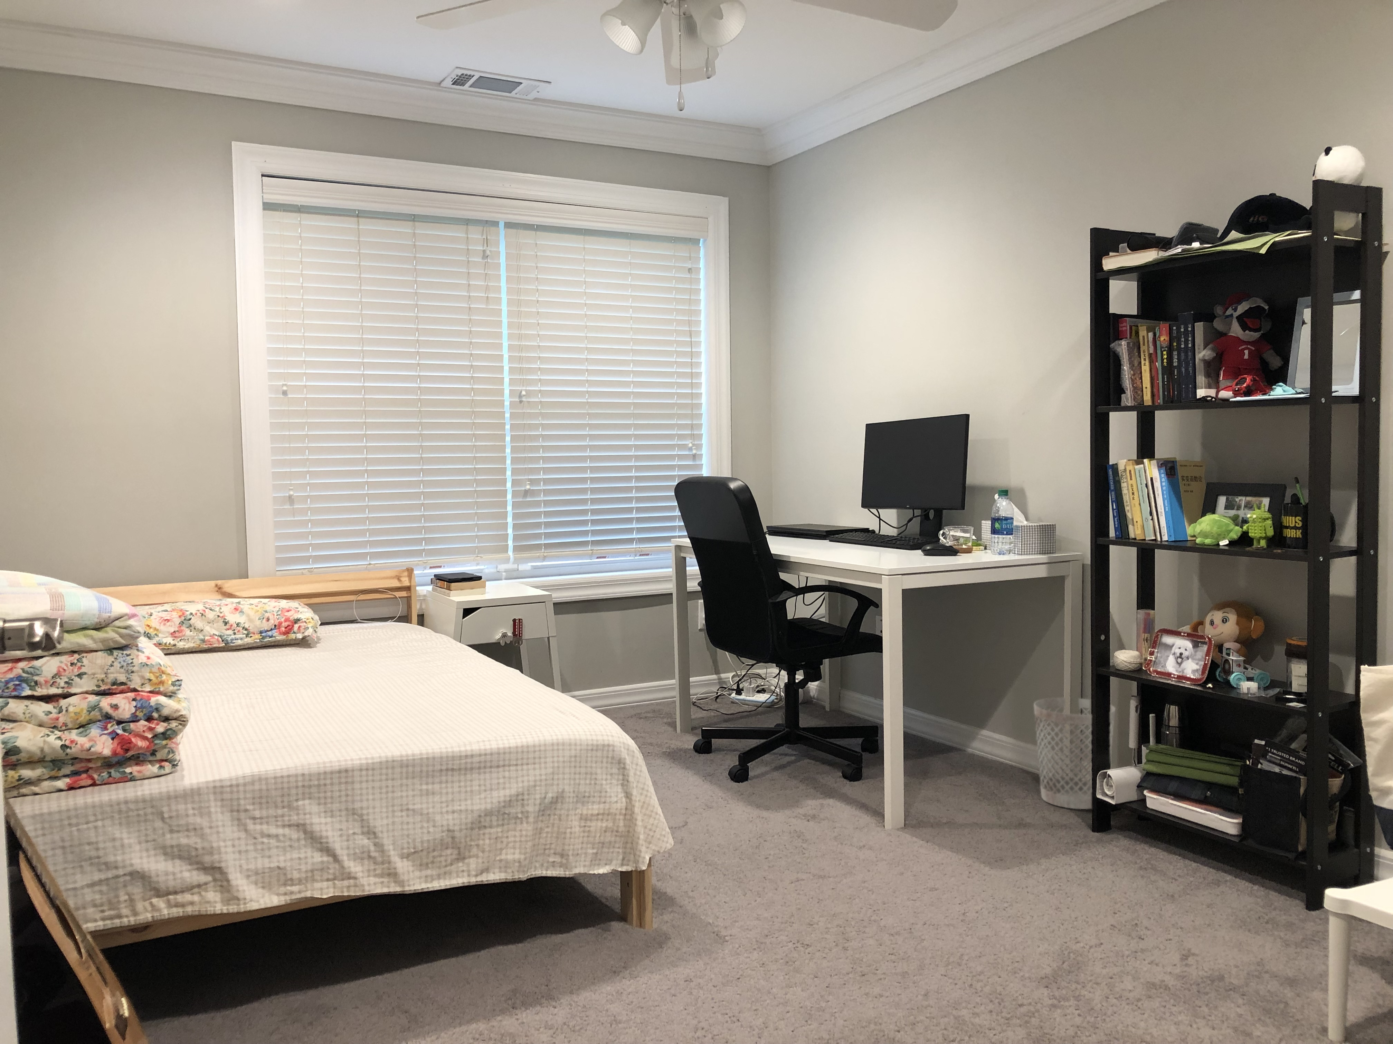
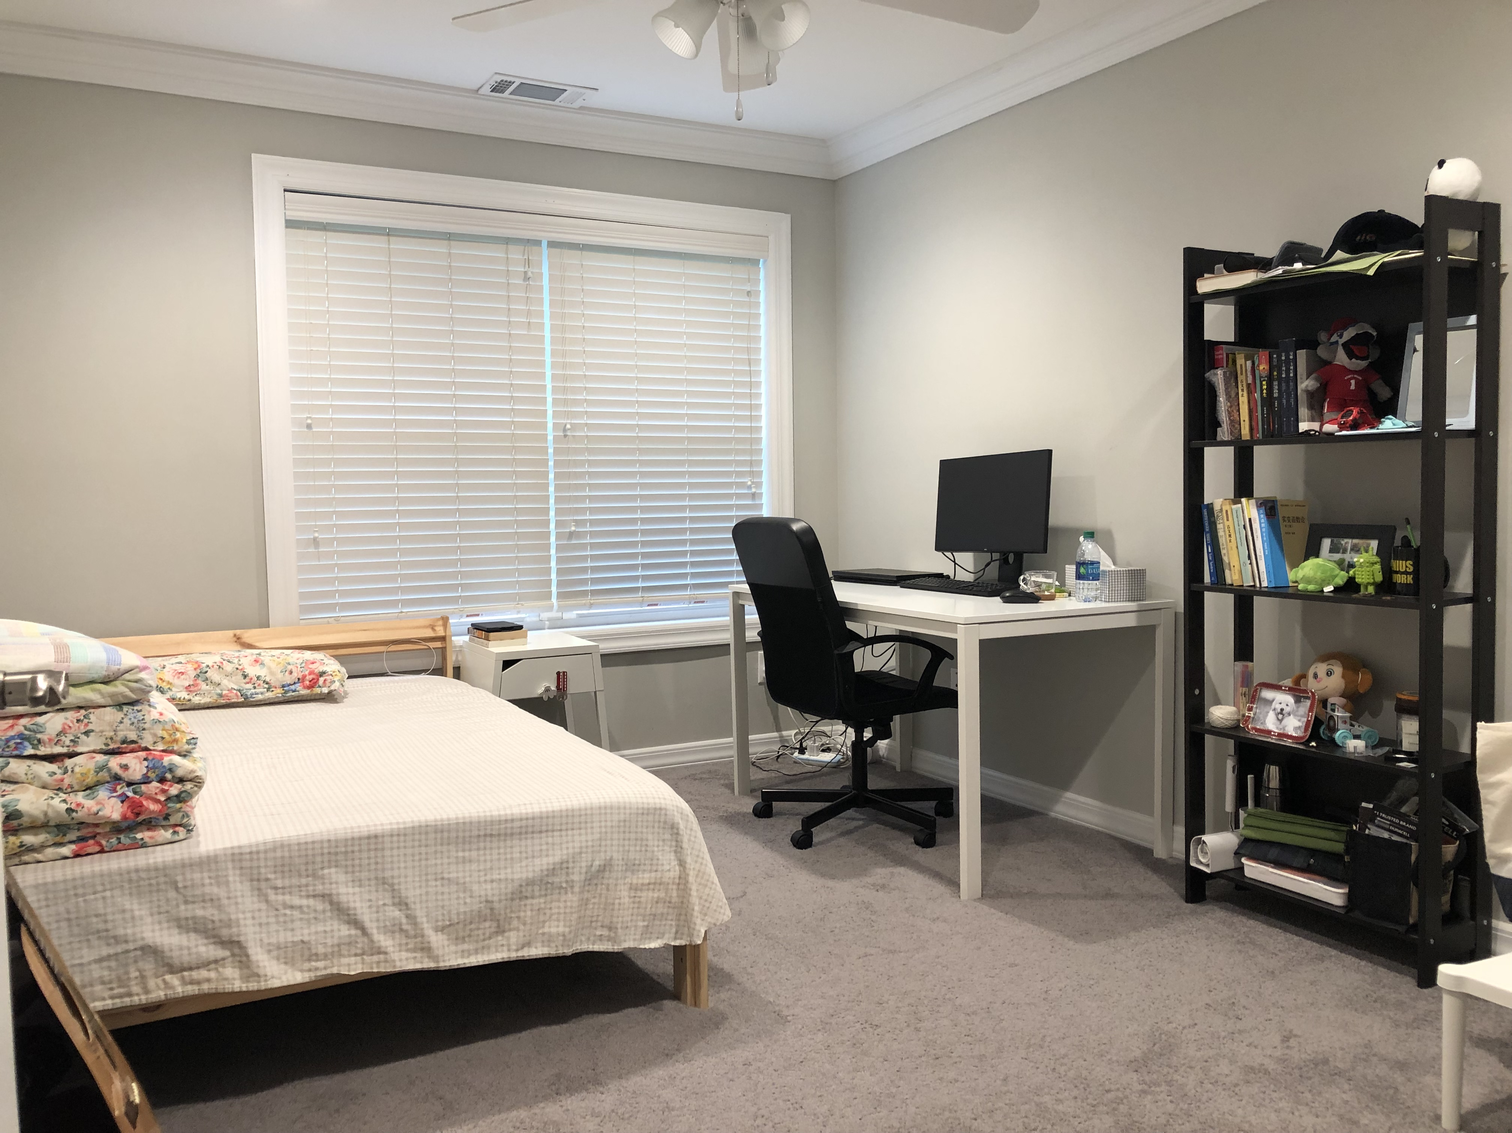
- wastebasket (1074, 752)
